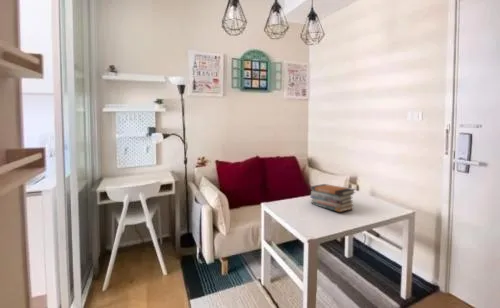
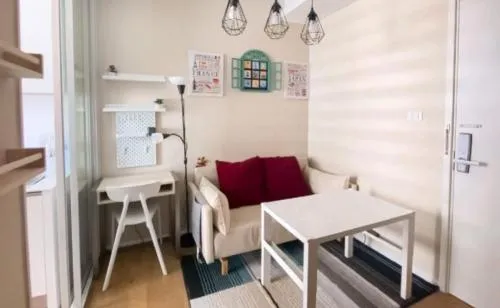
- book stack (331, 196)
